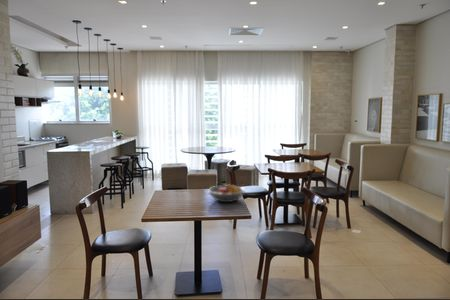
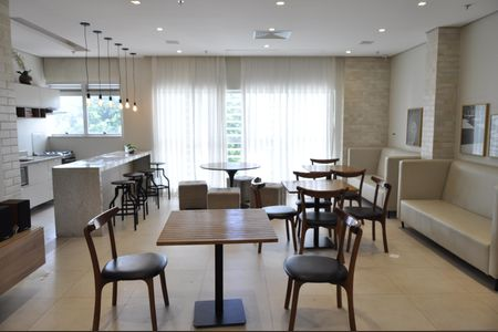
- fruit bowl (226, 193)
